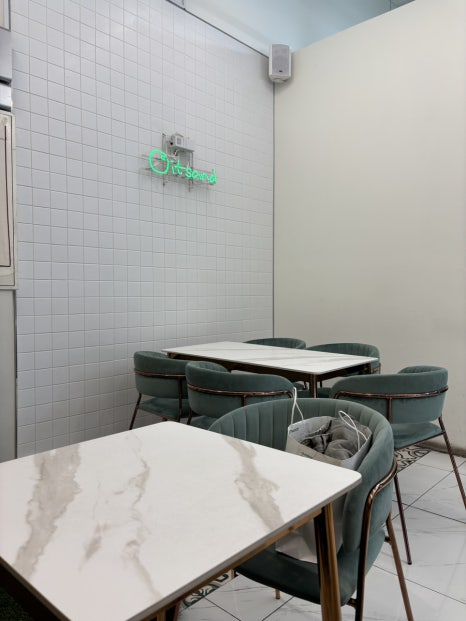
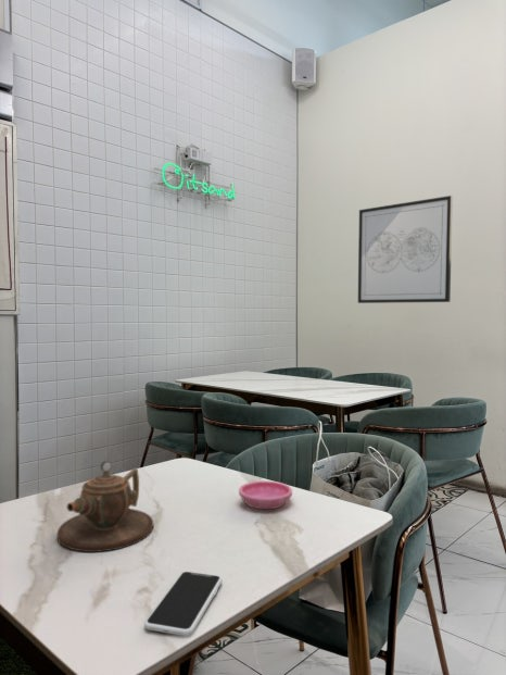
+ wall art (402, 253)
+ smartphone (186, 600)
+ saucer (265, 495)
+ teapot (106, 496)
